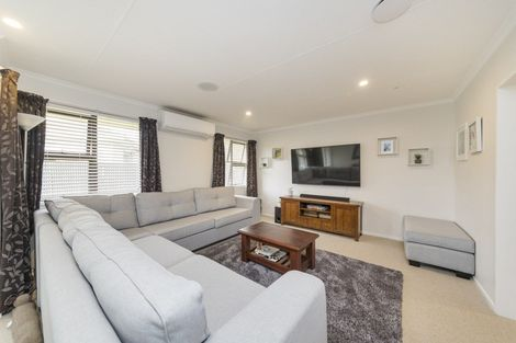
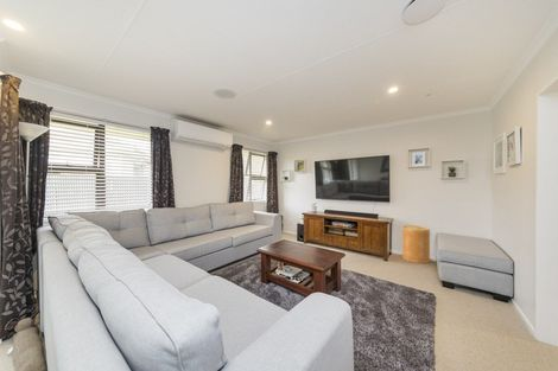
+ basket (416, 243)
